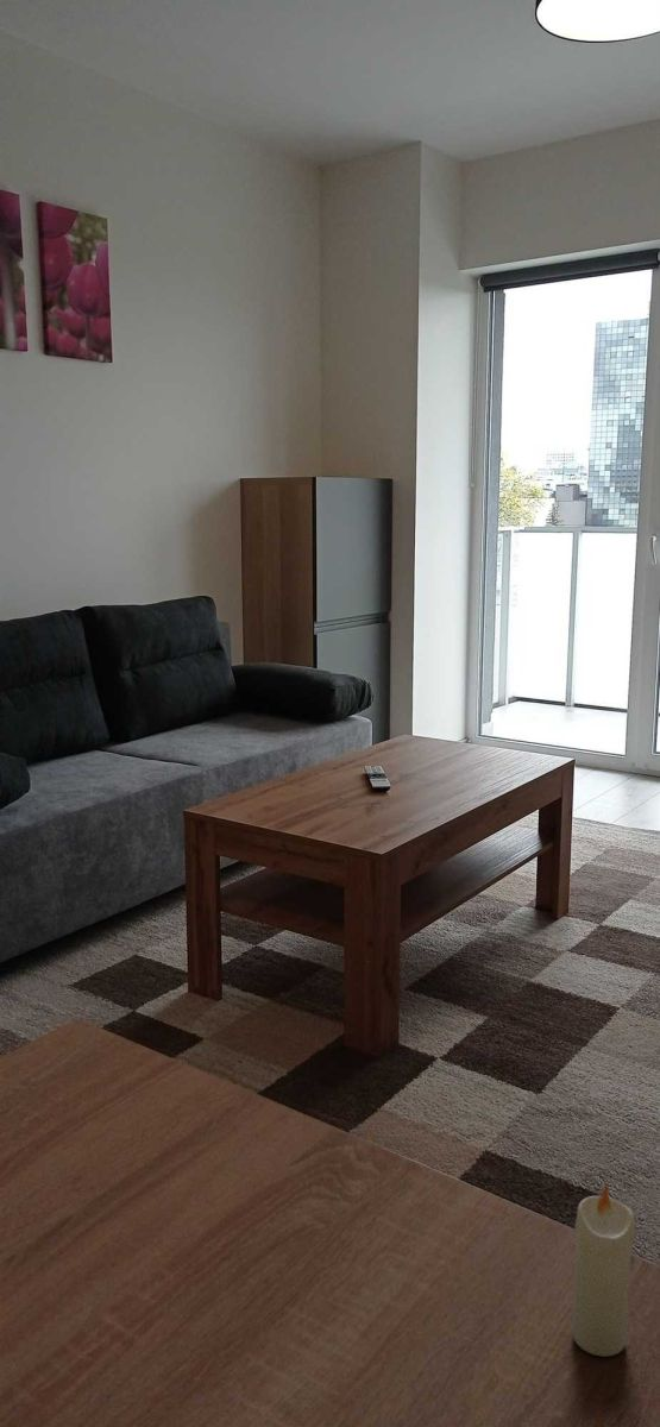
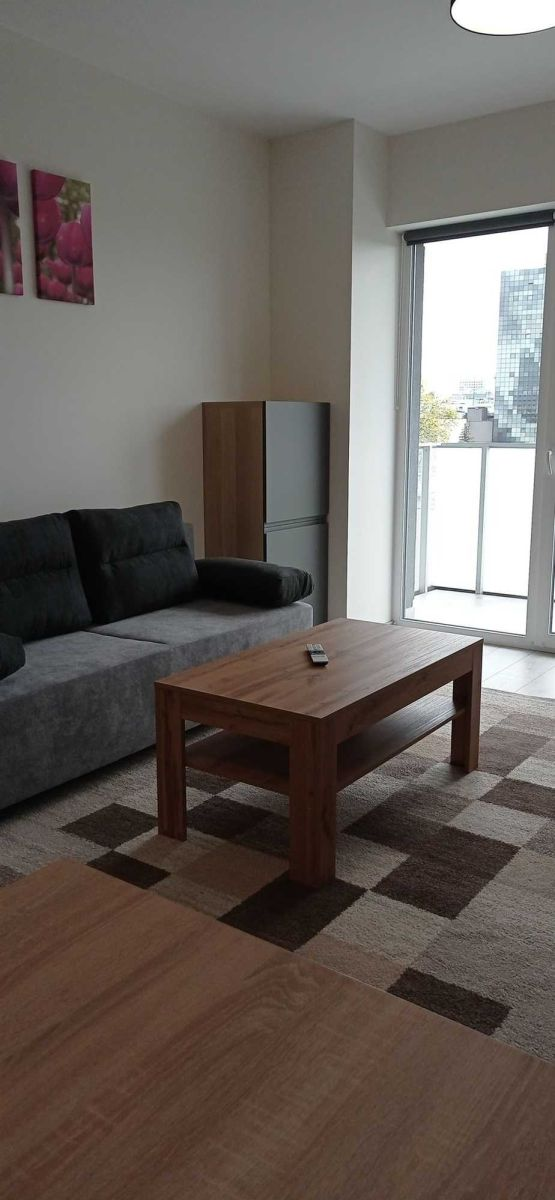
- candle (603, 1262)
